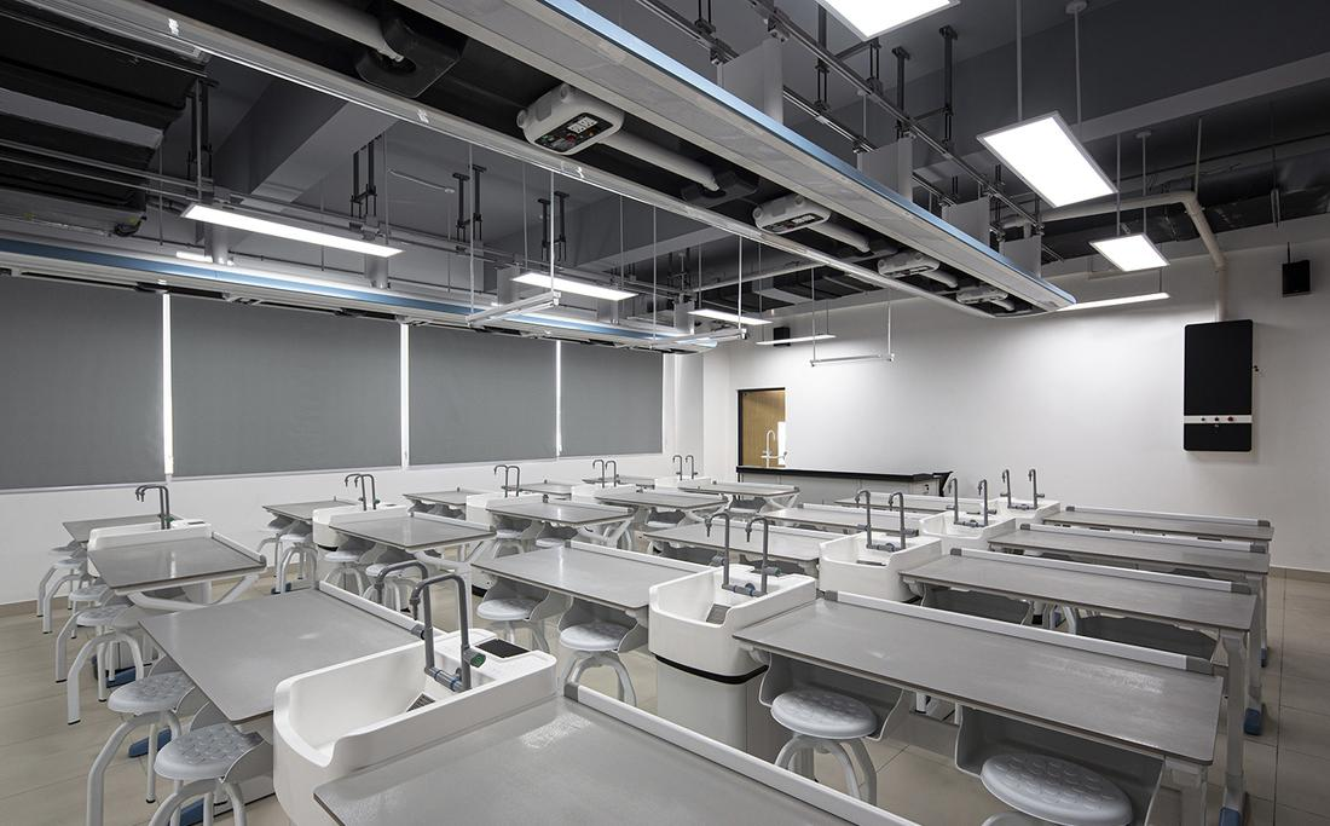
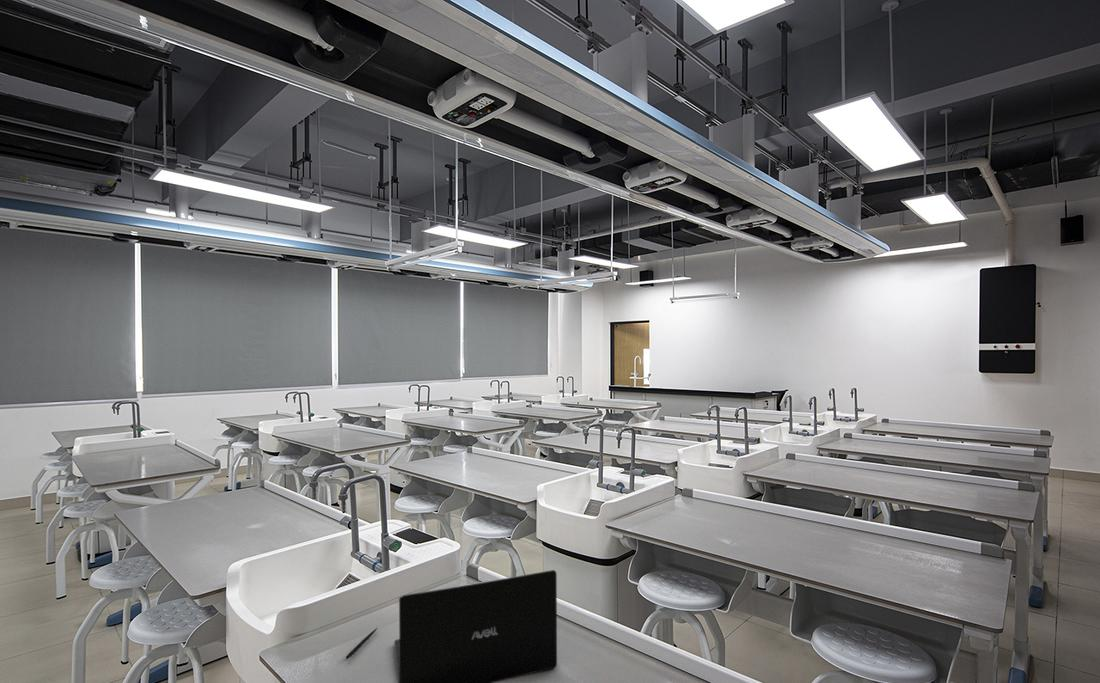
+ laptop (472, 608)
+ pen (363, 641)
